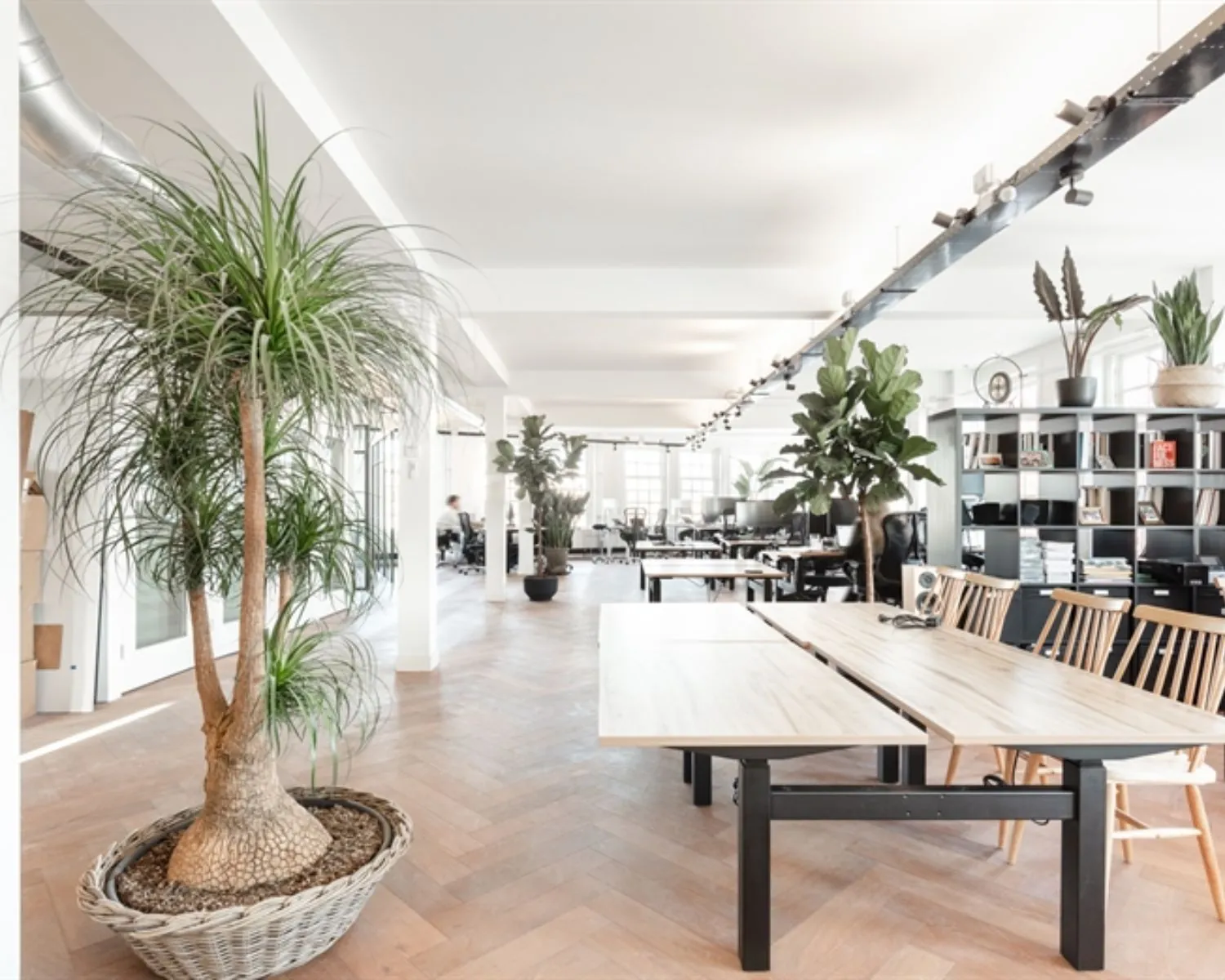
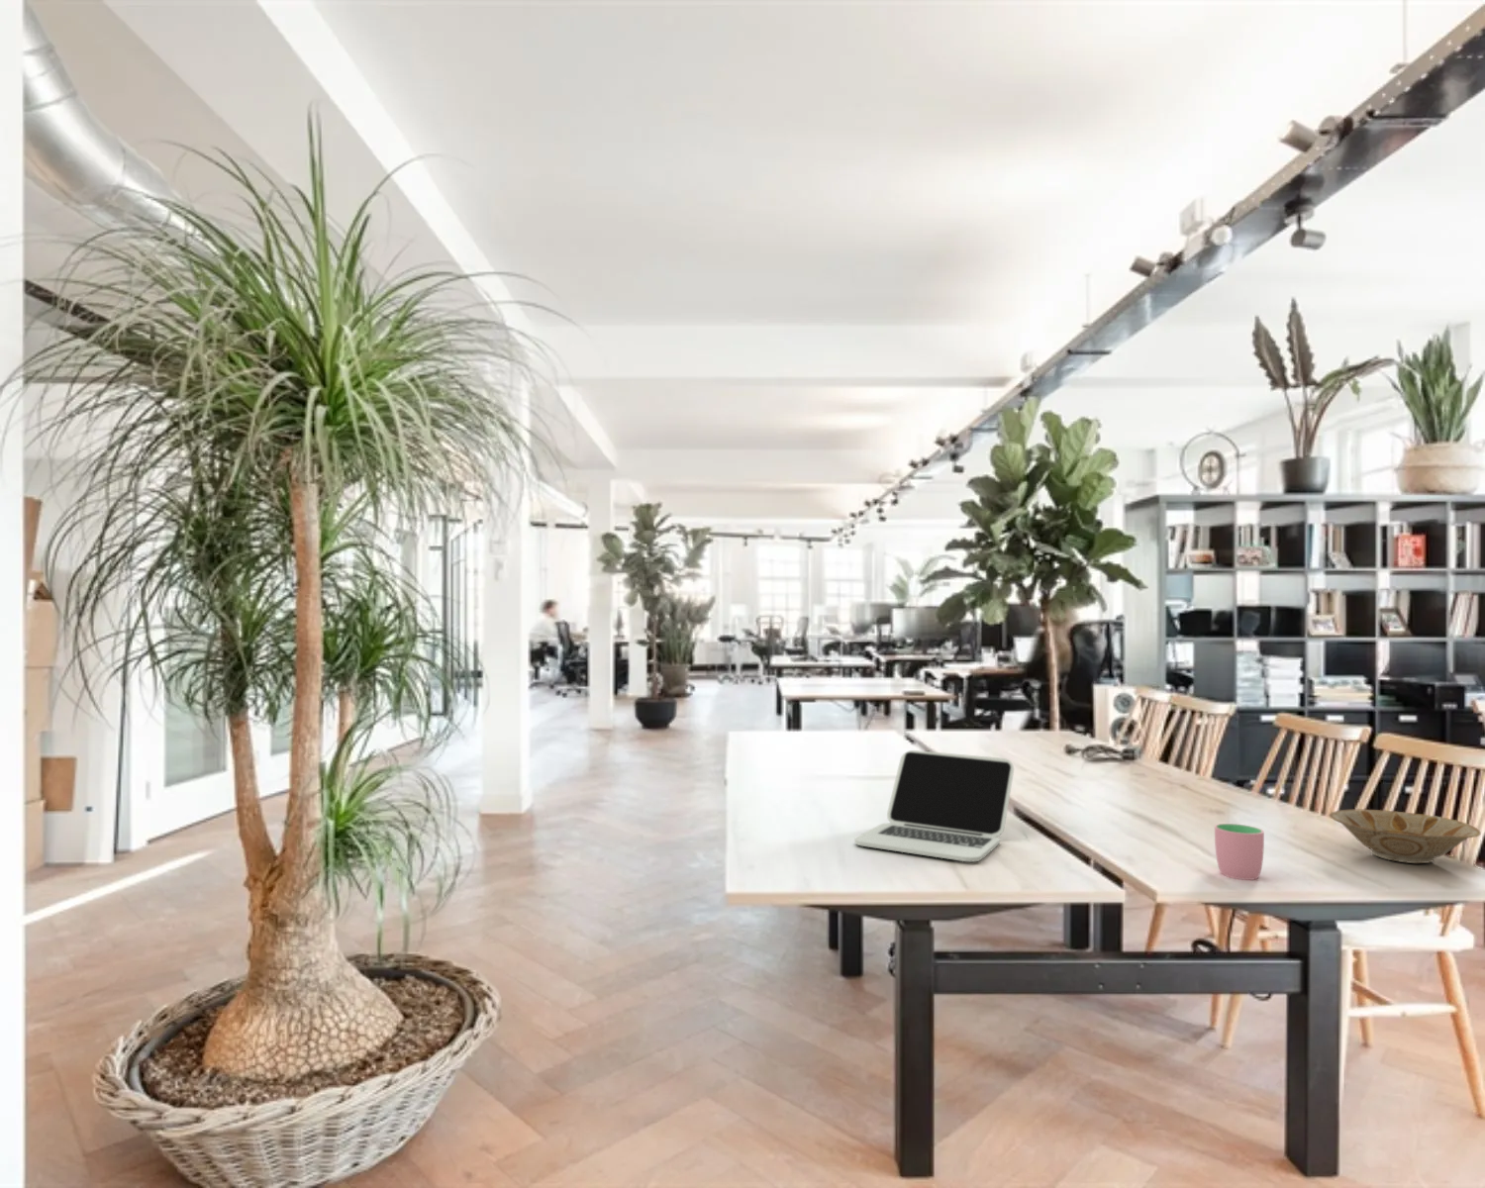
+ laptop (936, 800)
+ bowl (1401, 839)
+ cup (1234, 851)
